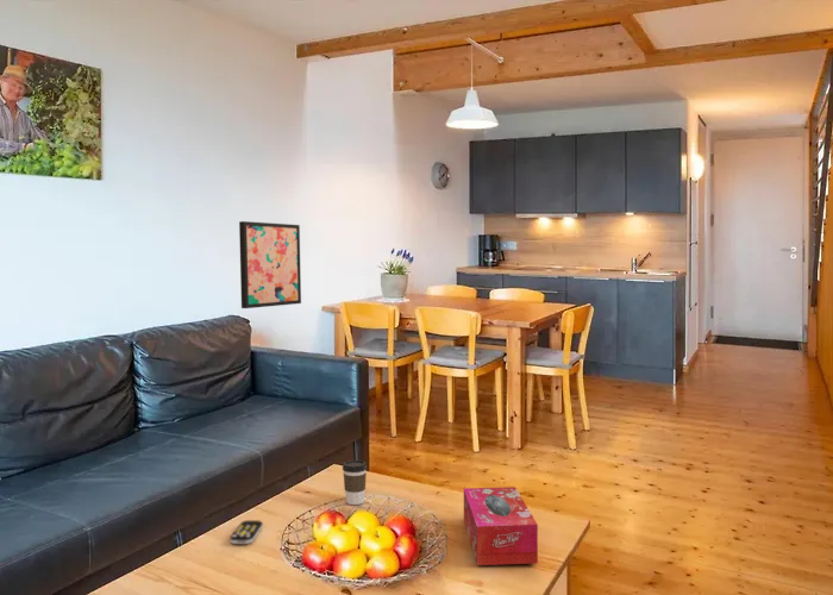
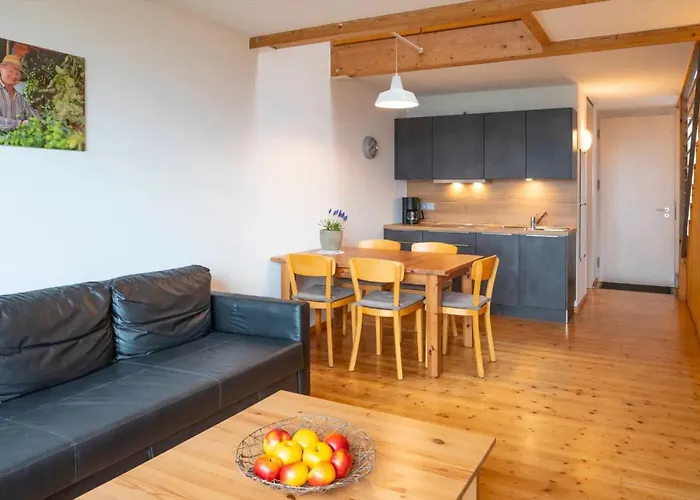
- remote control (246, 531)
- tissue box (497, 522)
- wall art (271, 264)
- coffee cup (355, 482)
